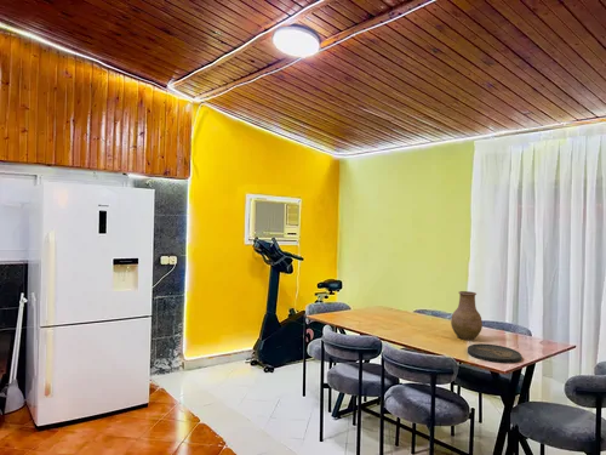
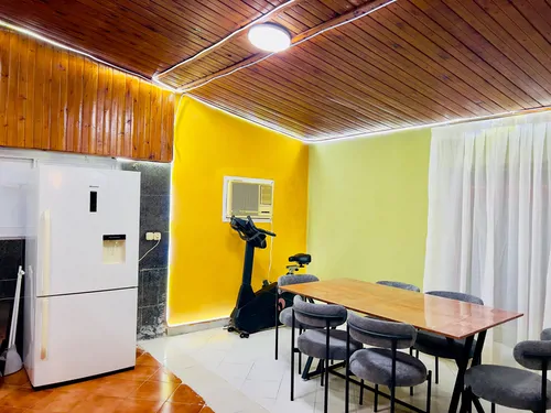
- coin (493, 353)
- vase (467, 314)
